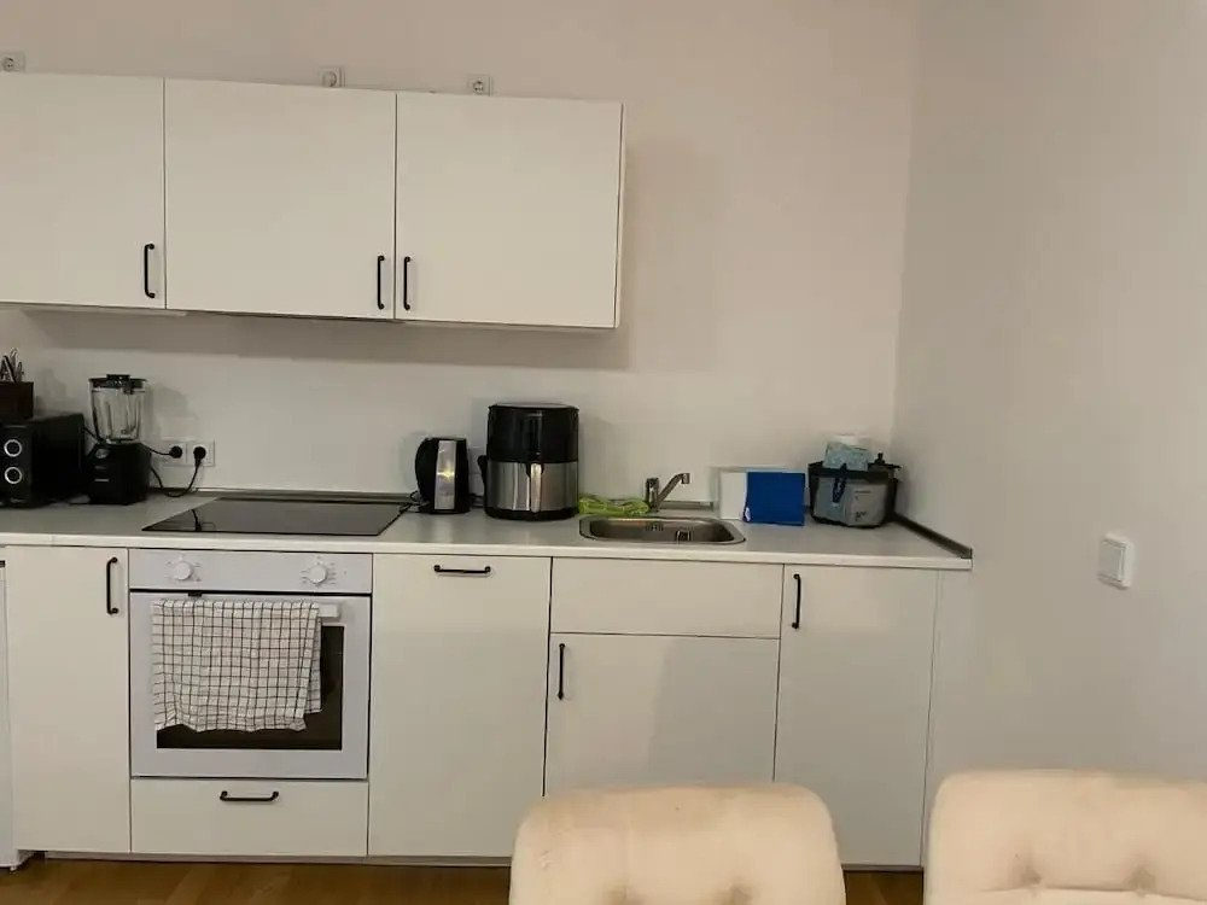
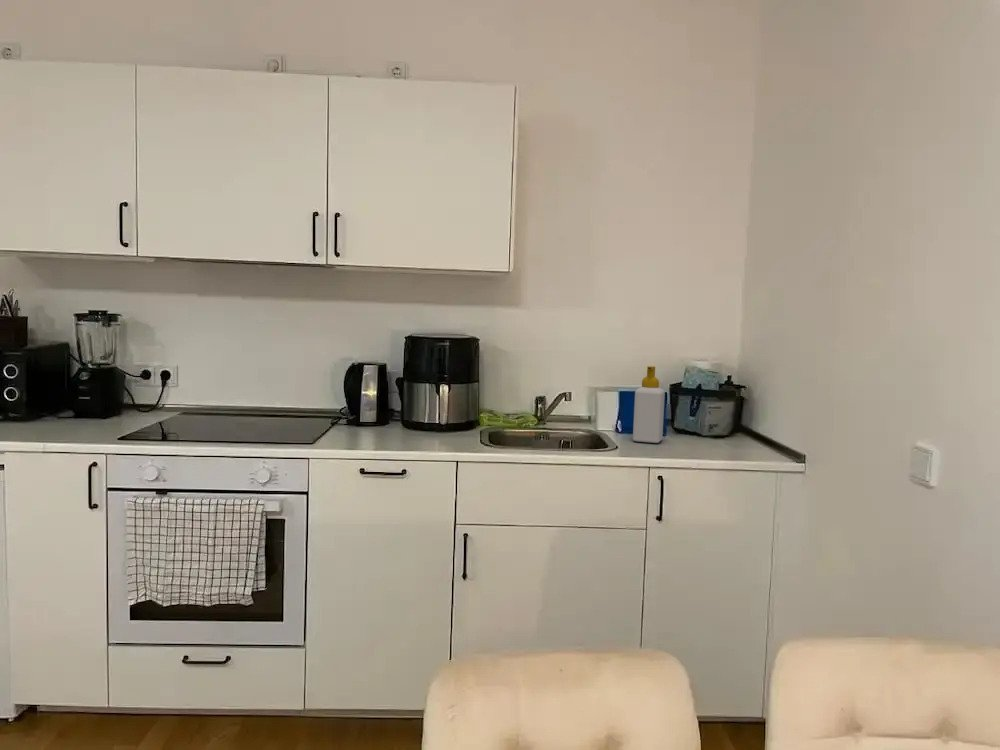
+ soap bottle (649, 403)
